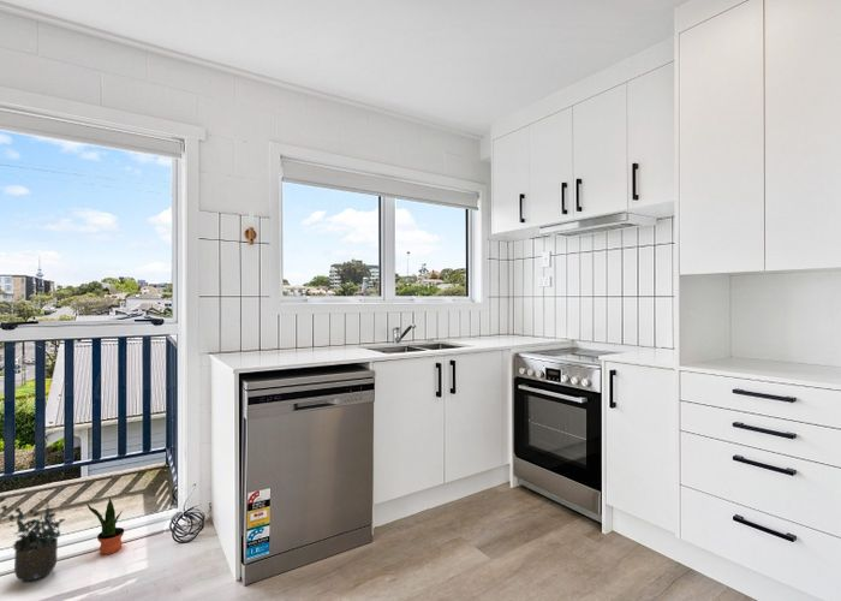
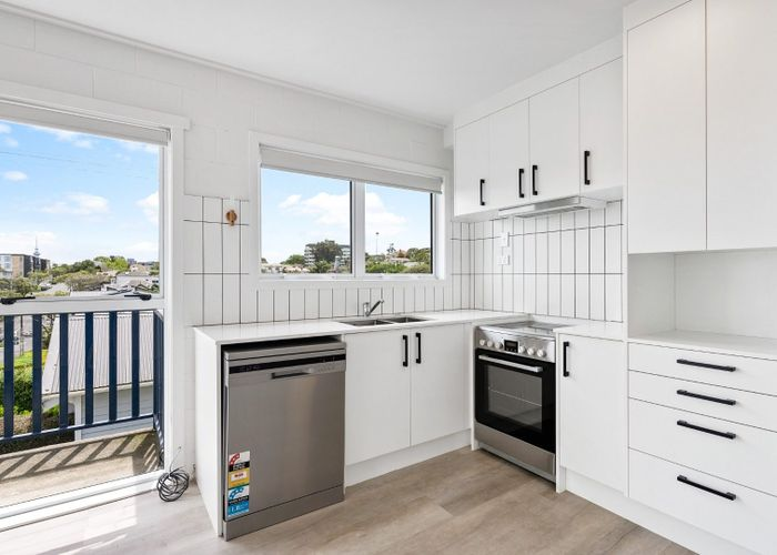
- potted plant (32, 535)
- potted plant (105, 524)
